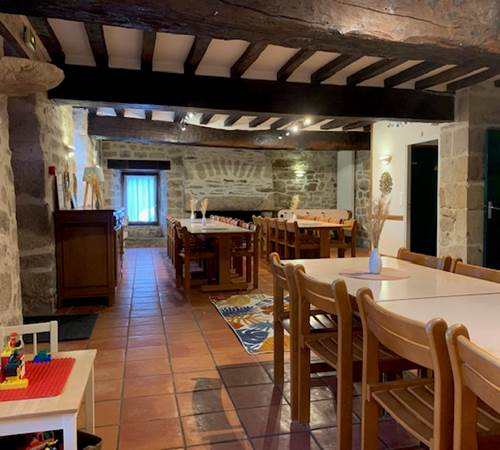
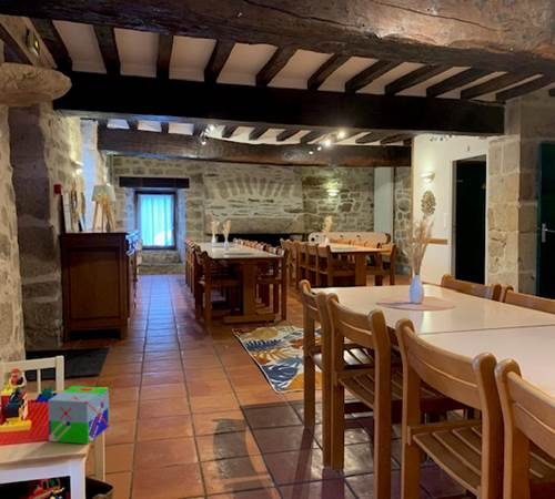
+ toy block (80, 413)
